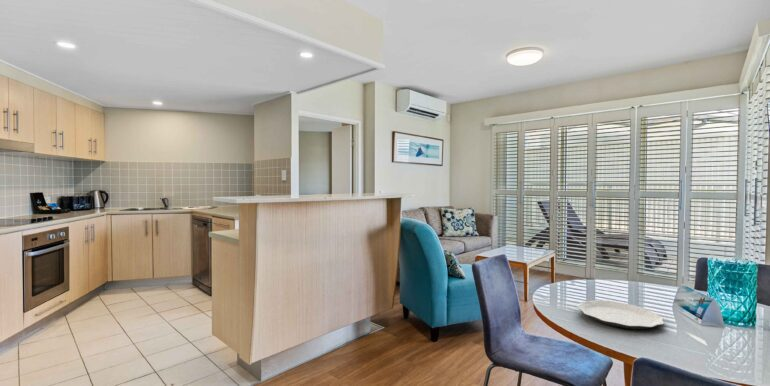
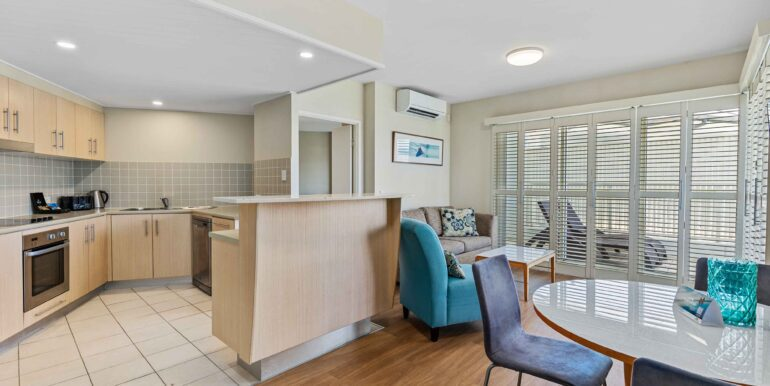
- plate (618, 314)
